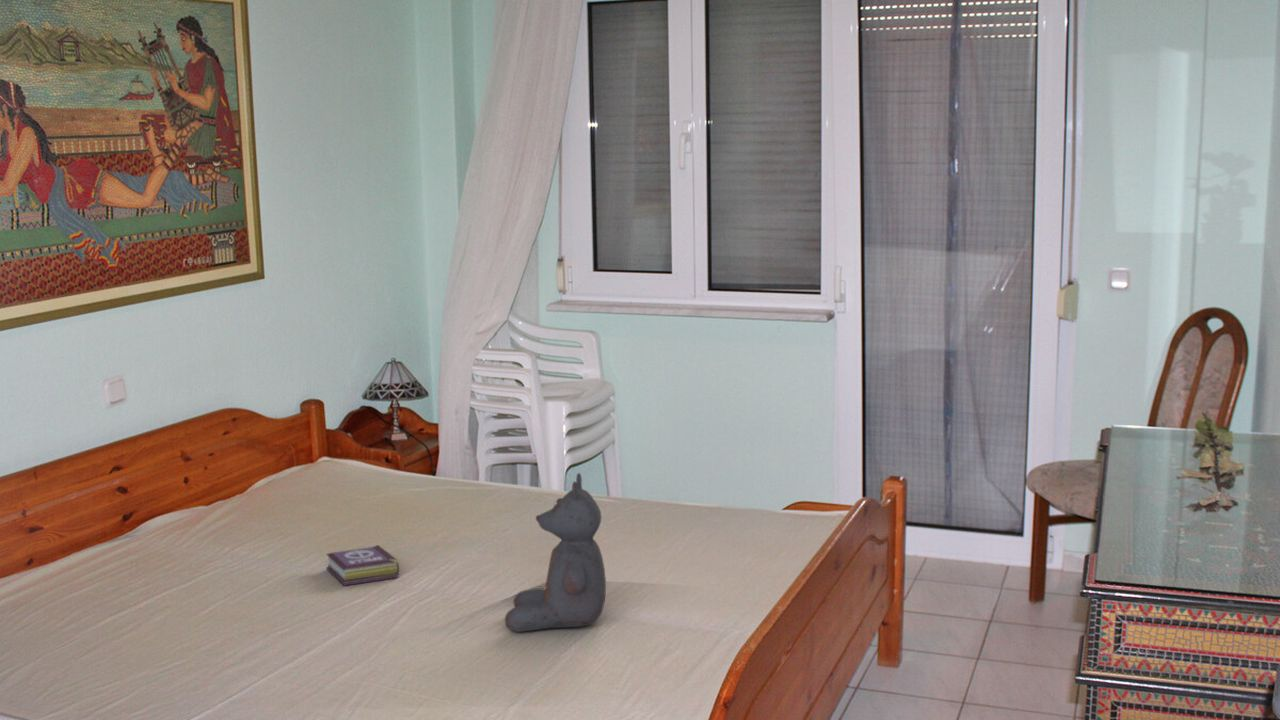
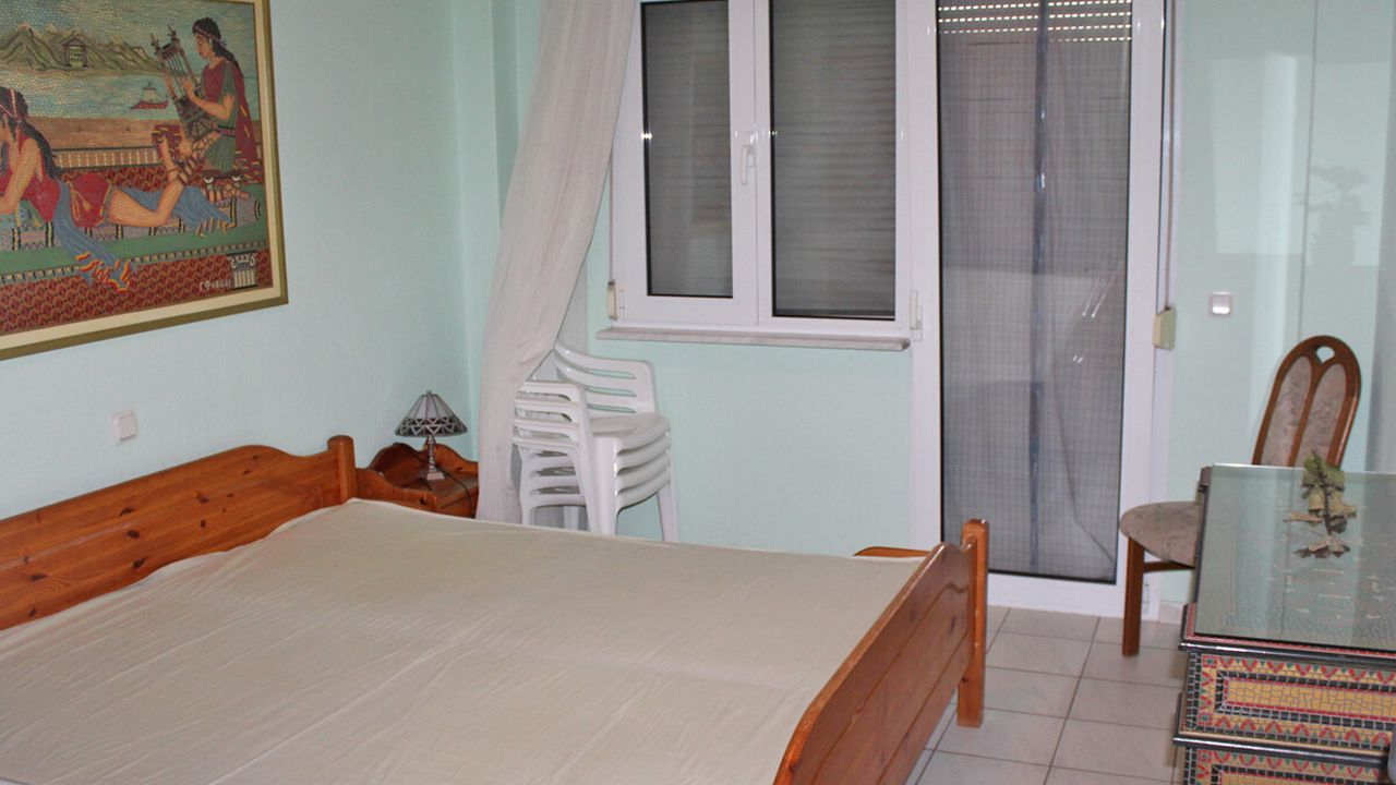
- teddy bear (555, 550)
- book (362, 564)
